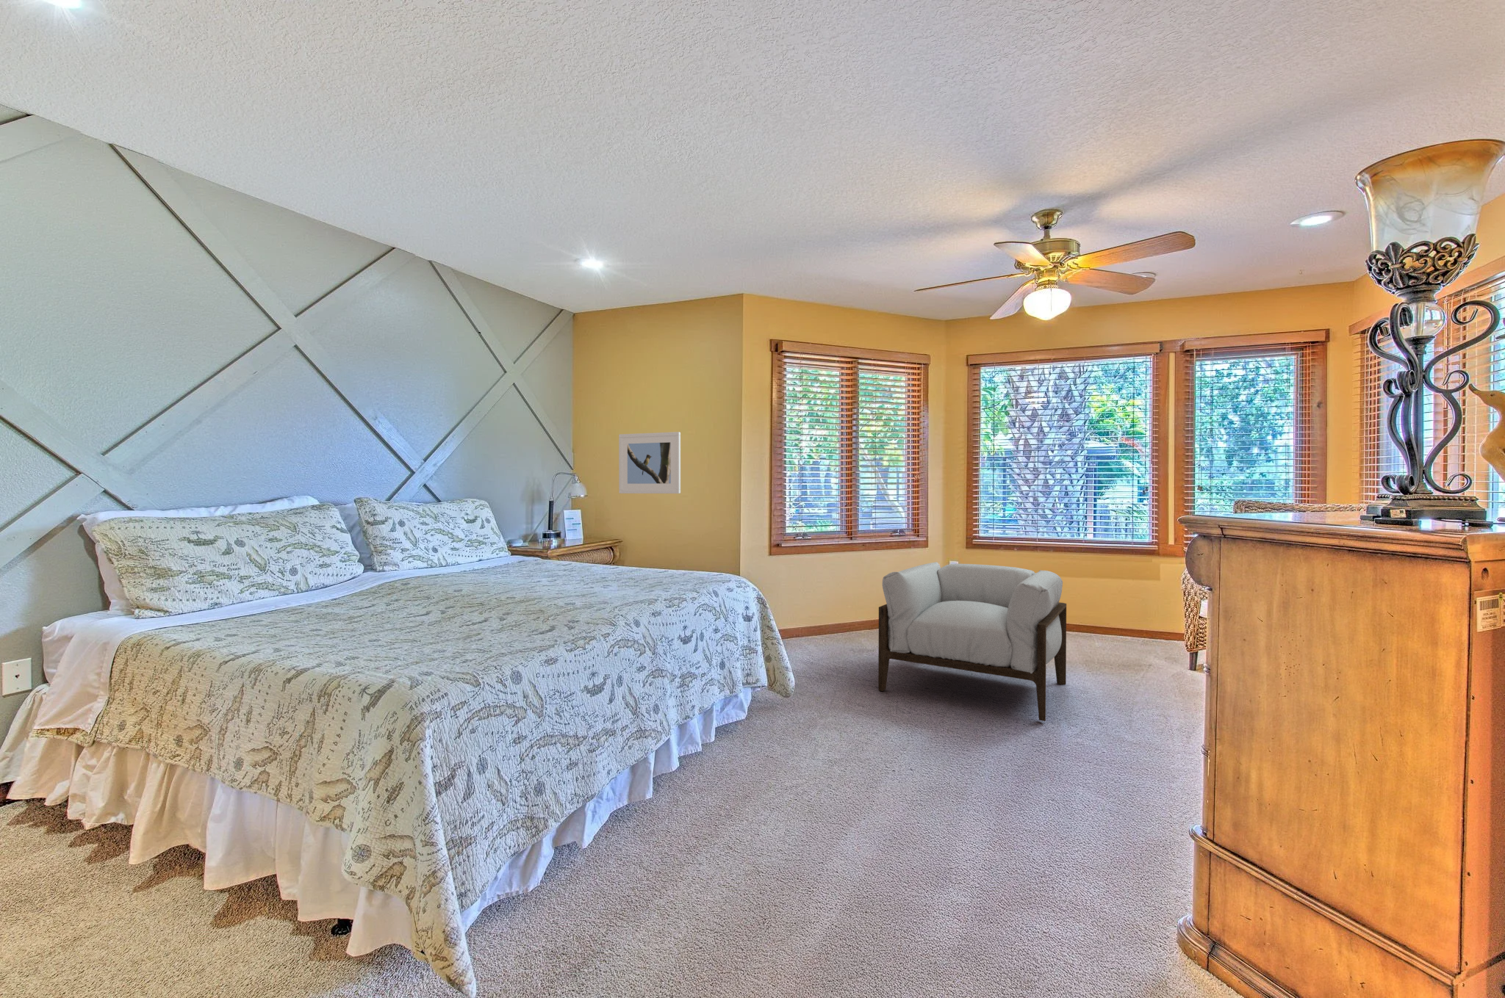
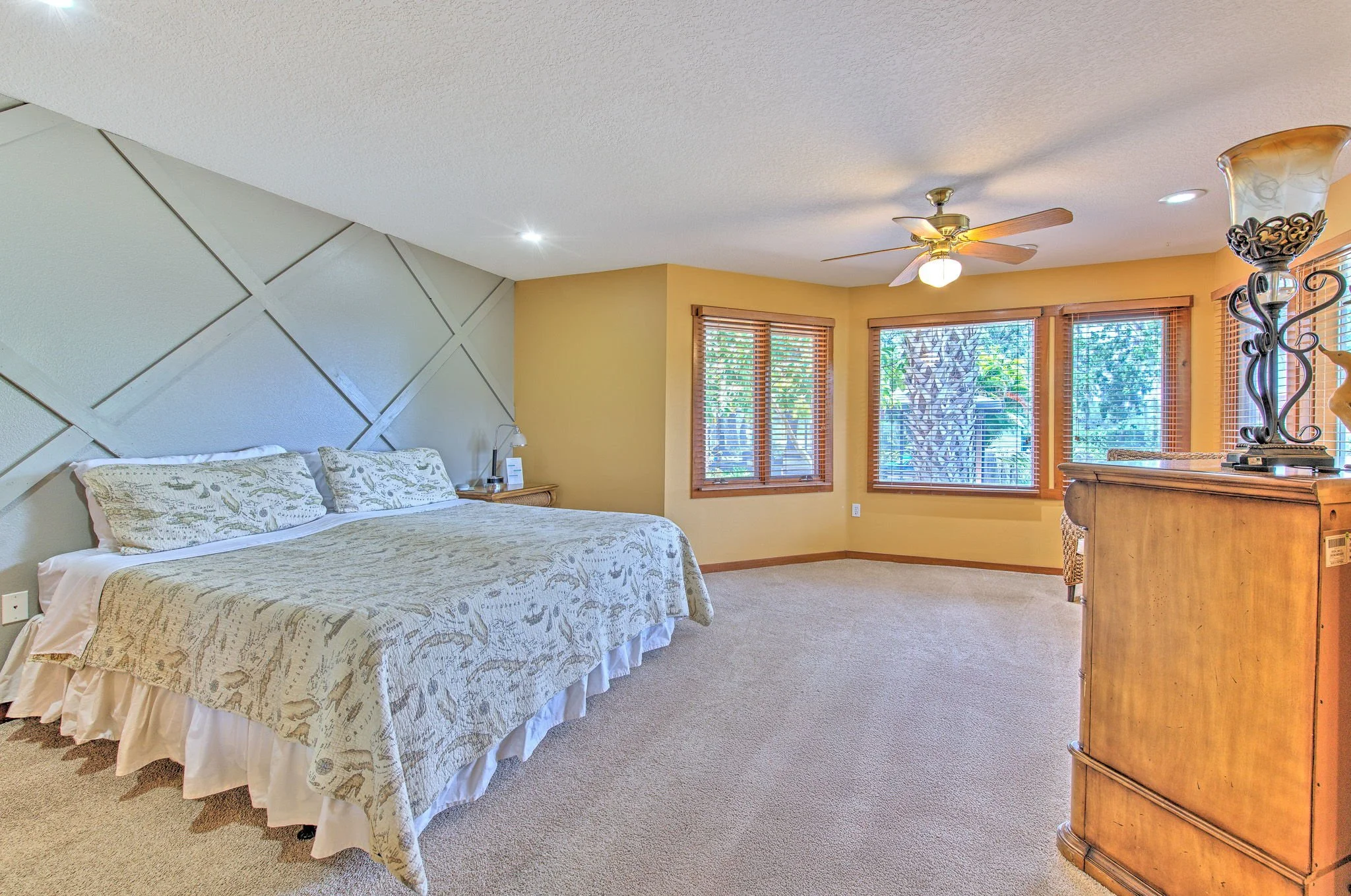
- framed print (648, 462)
- armchair (974, 628)
